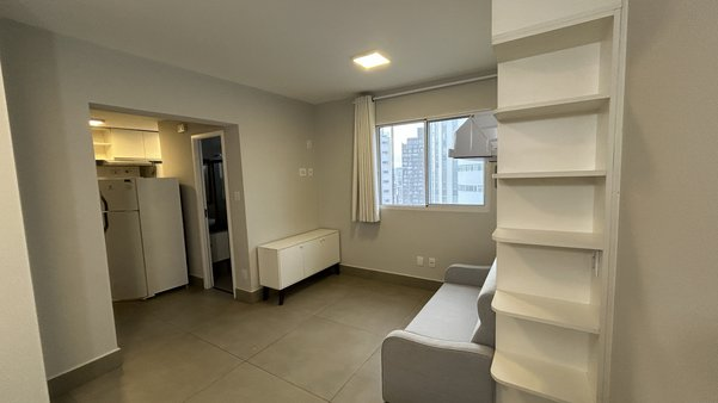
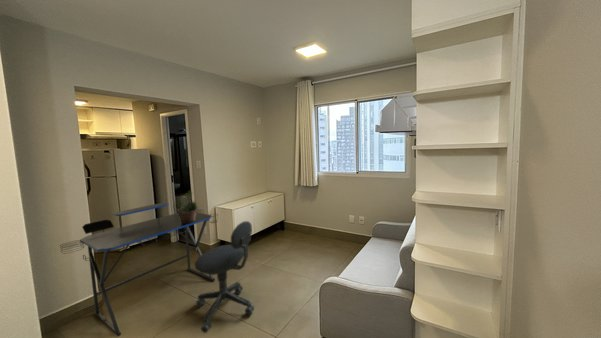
+ potted plant (187, 205)
+ desk (152, 242)
+ office chair (221, 266)
